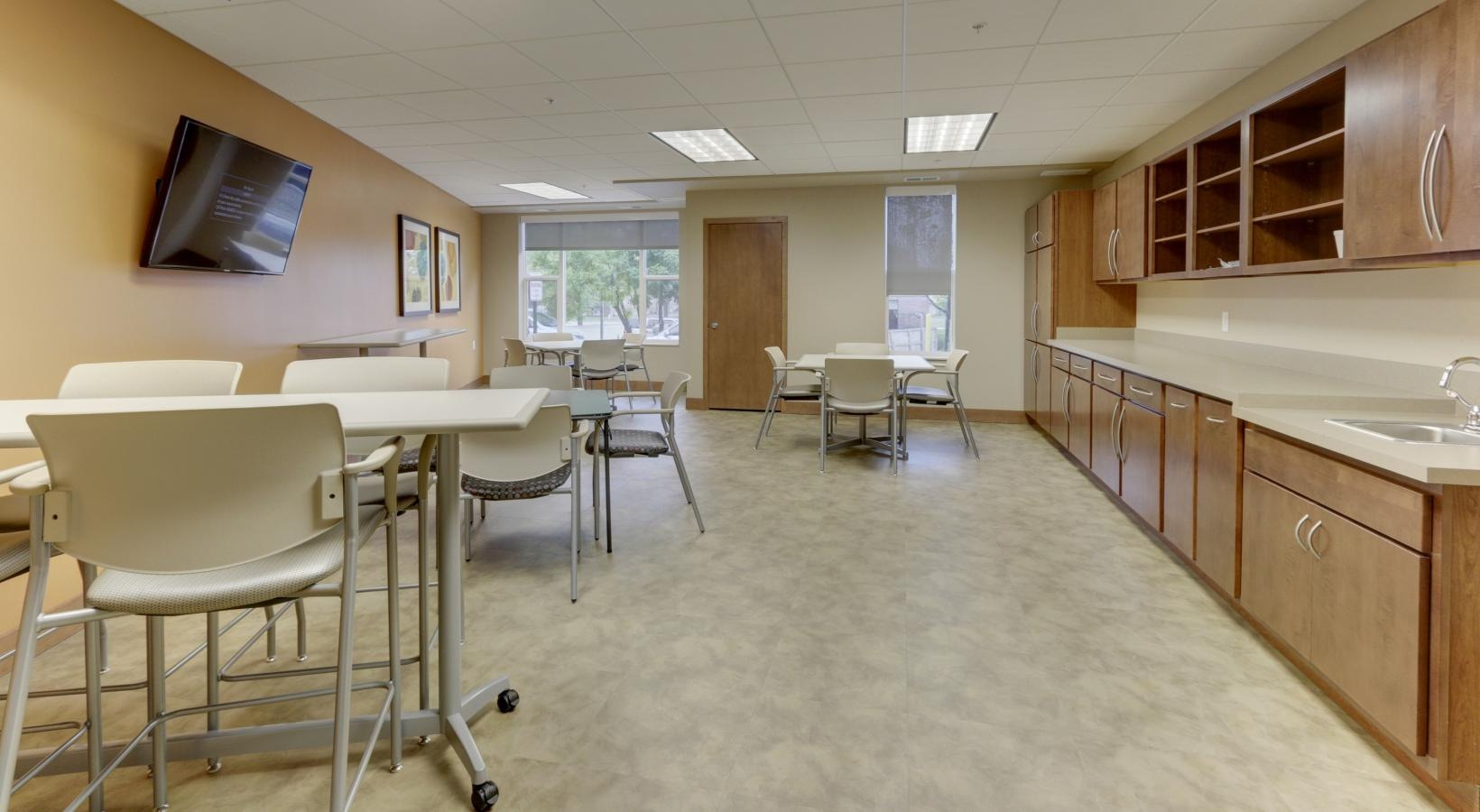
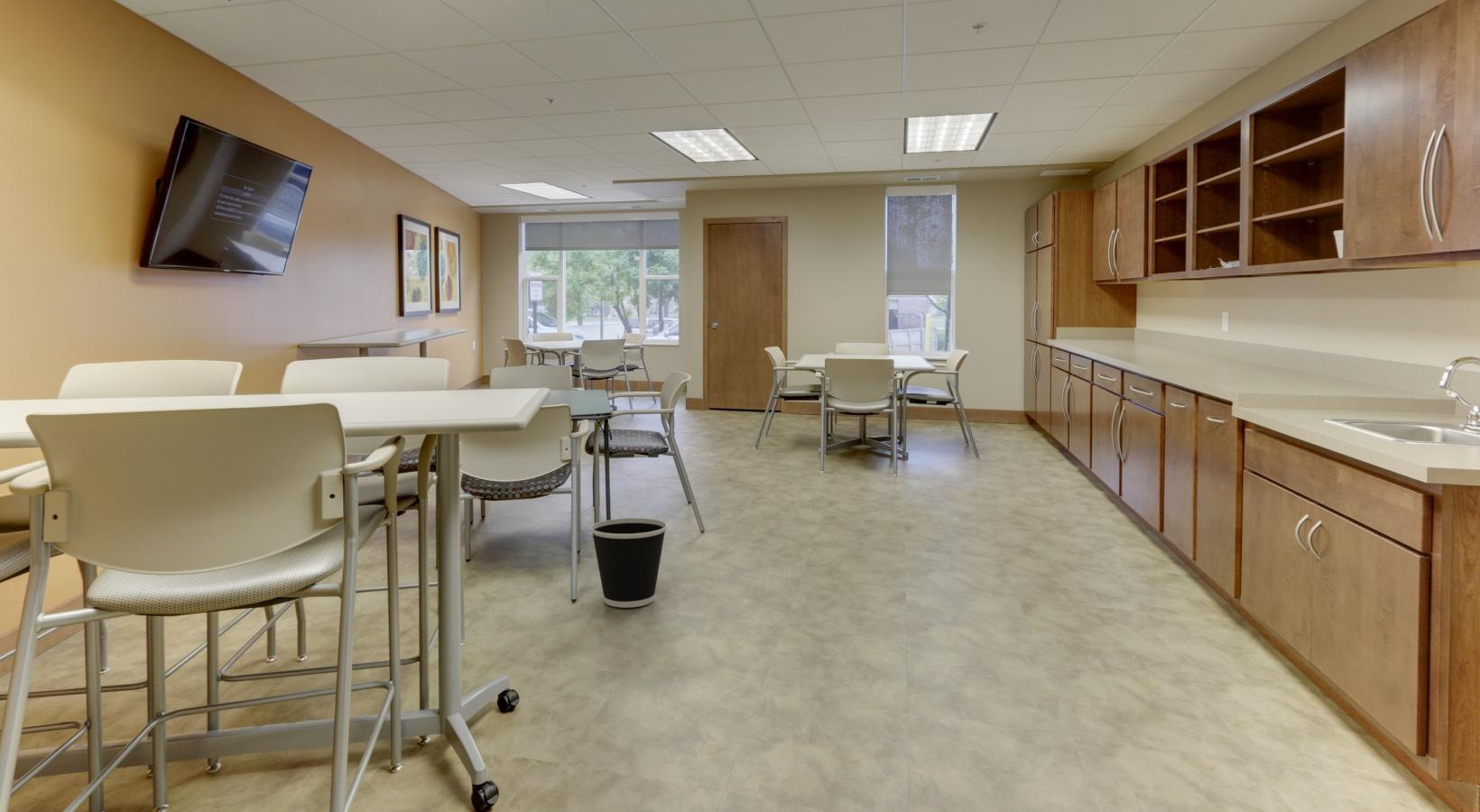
+ wastebasket (629, 562)
